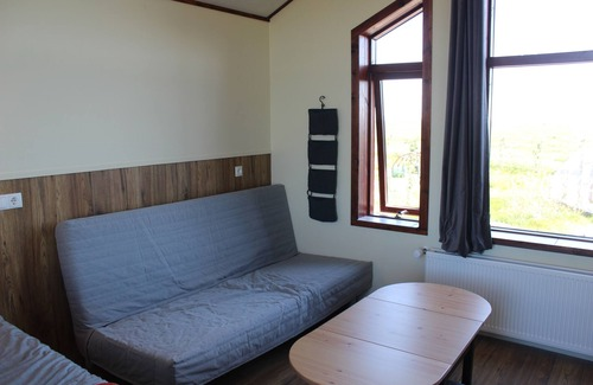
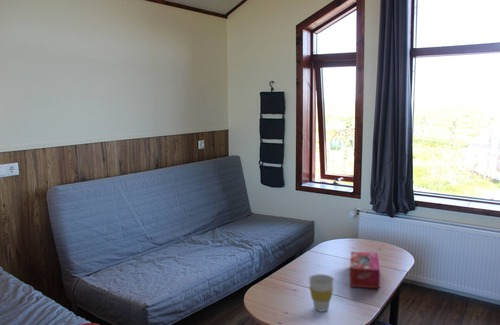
+ cup (321, 293)
+ tissue box (364, 268)
